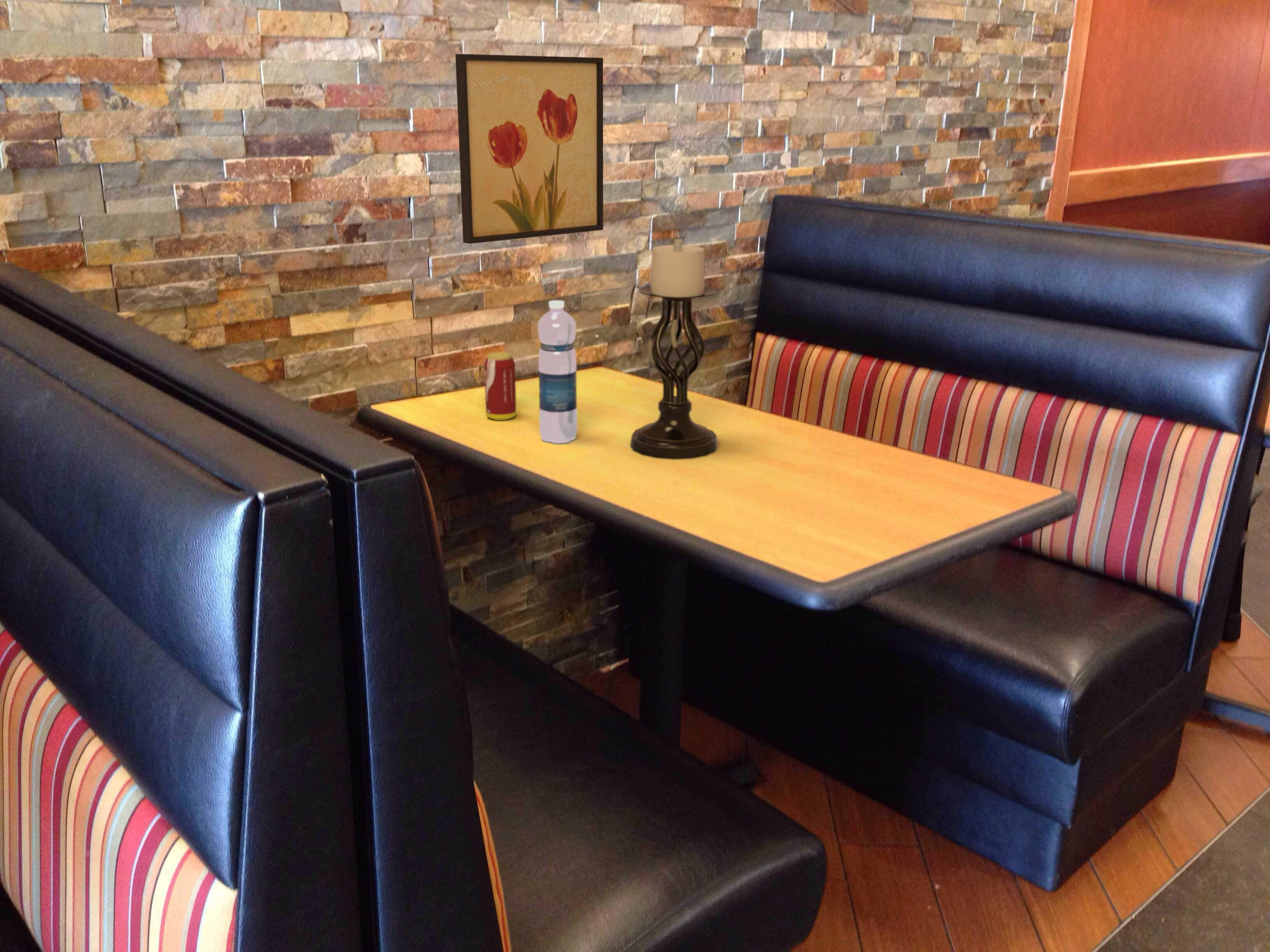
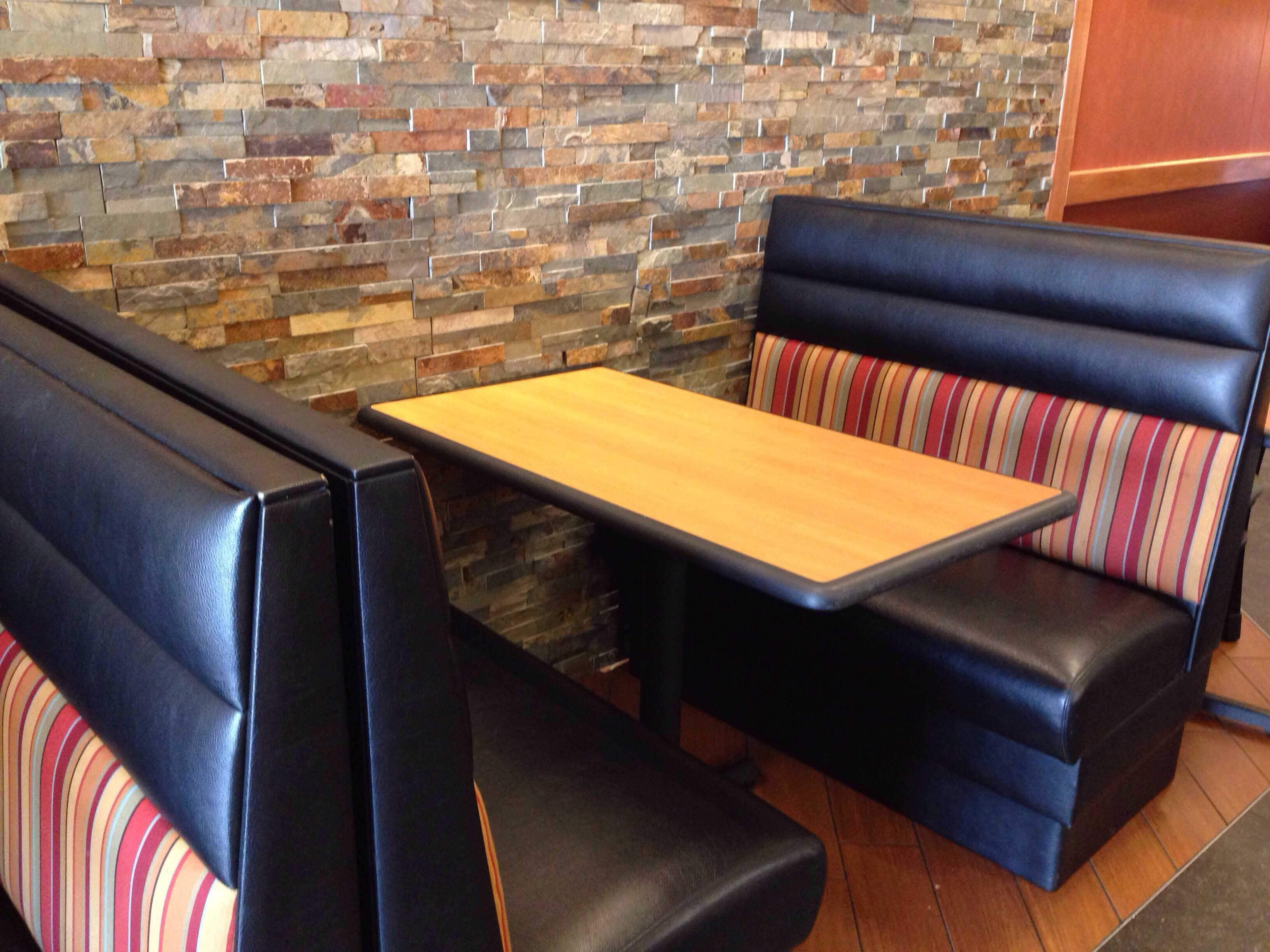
- candle holder (676, 346)
- wall art (532, 148)
- beverage can (500, 387)
- water bottle (557, 371)
